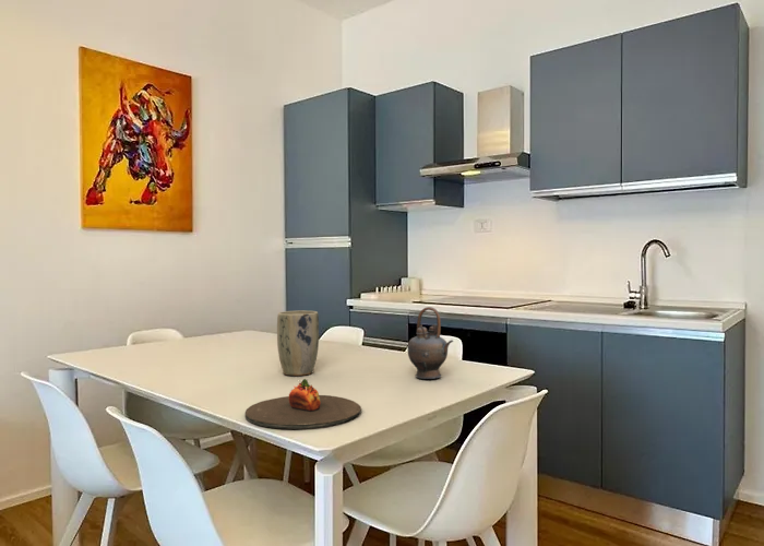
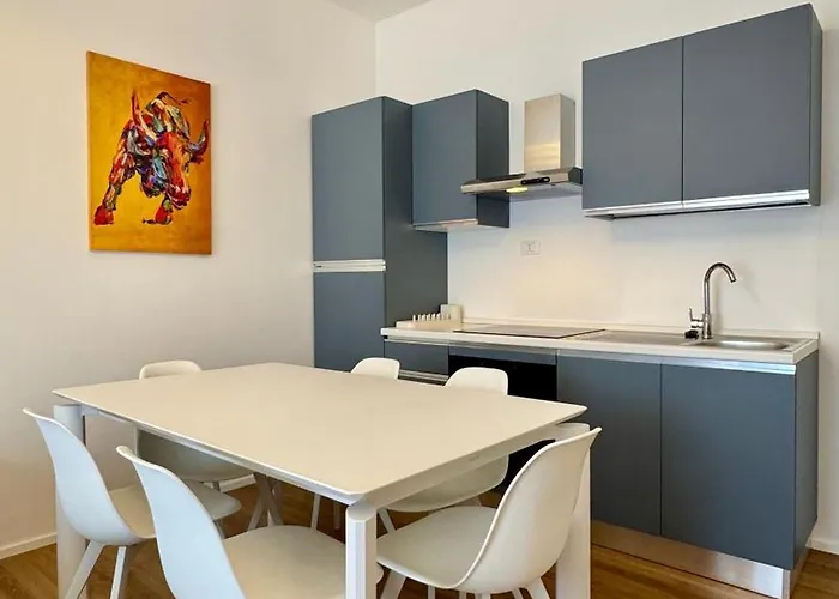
- teapot (431, 342)
- plate (303, 395)
- plant pot (298, 342)
